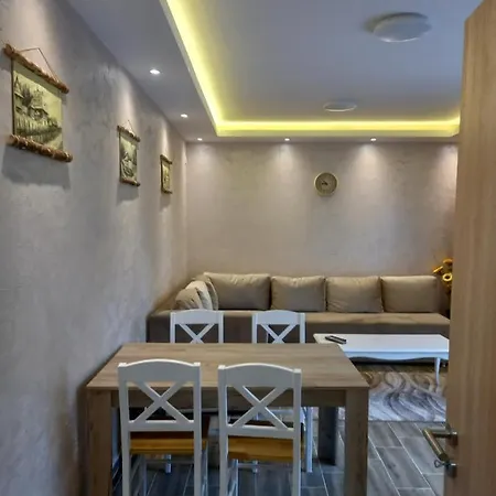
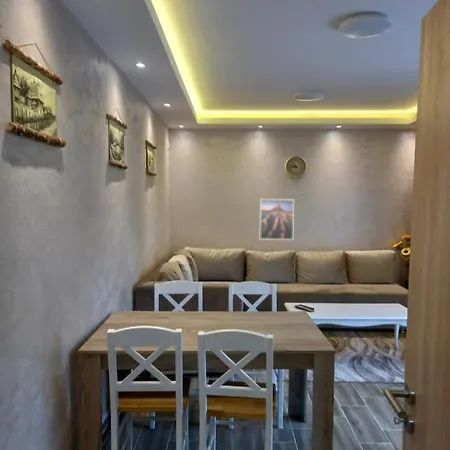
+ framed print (276, 219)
